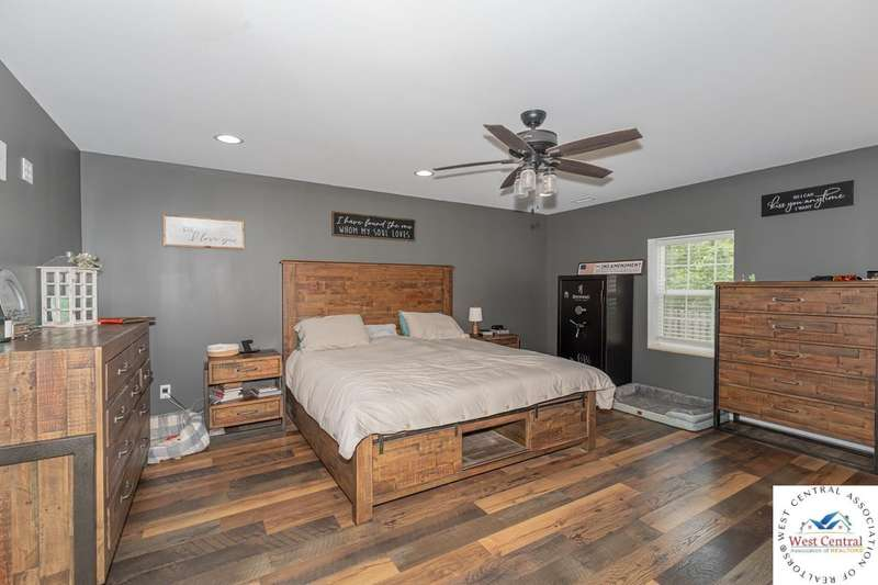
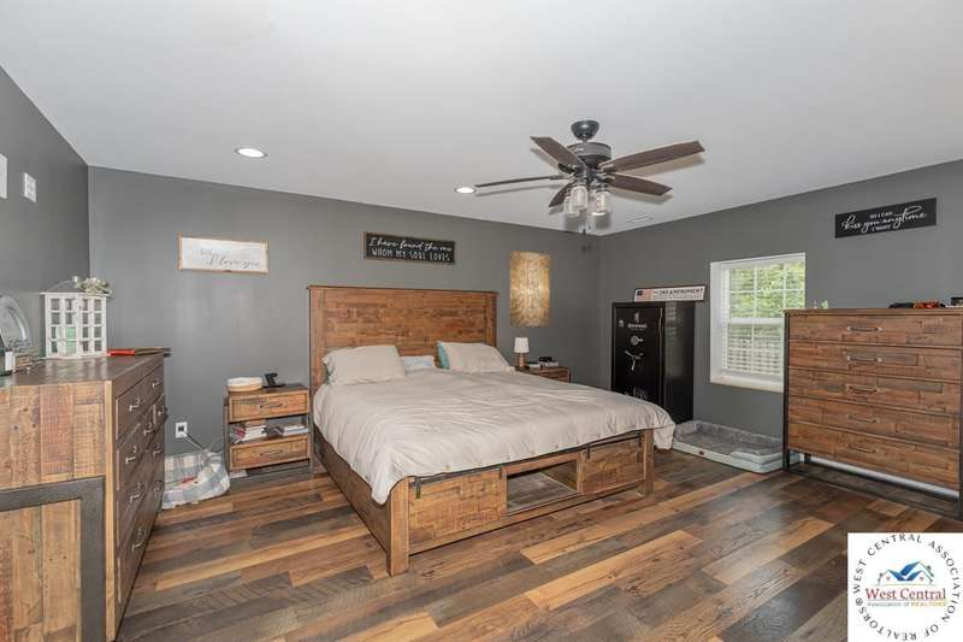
+ wall art (530, 289)
